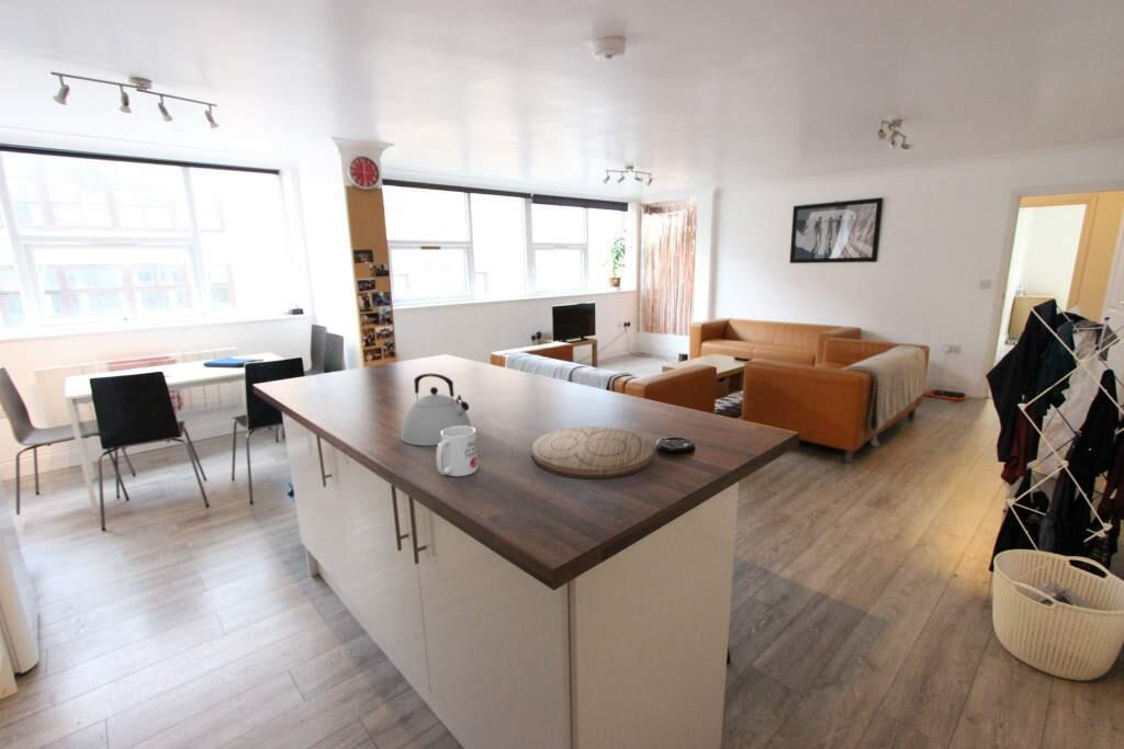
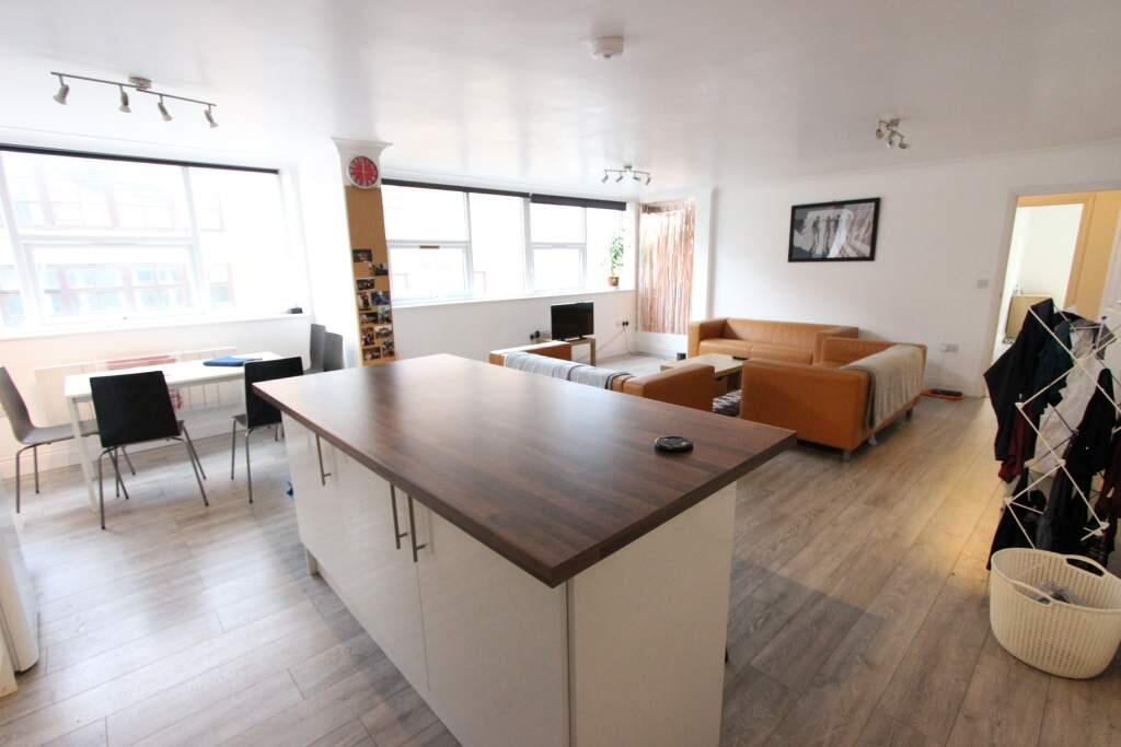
- mug (454, 452)
- kettle (436, 404)
- cutting board (592, 450)
